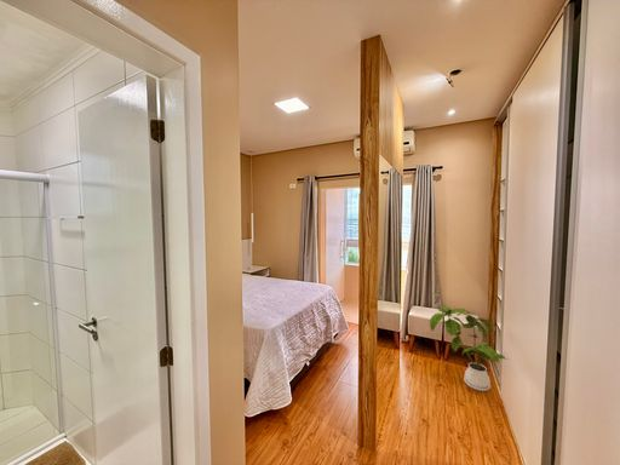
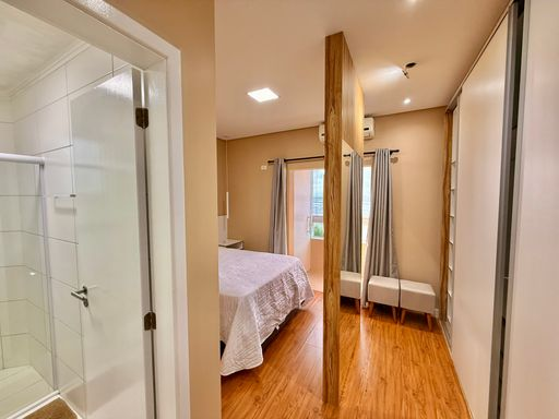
- house plant (464, 346)
